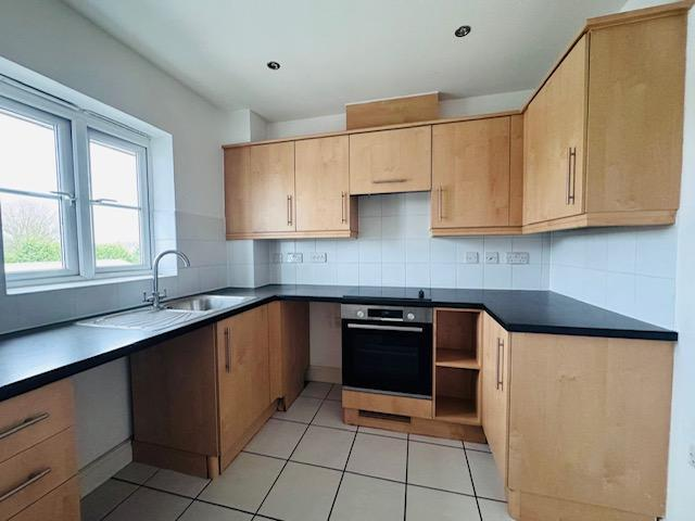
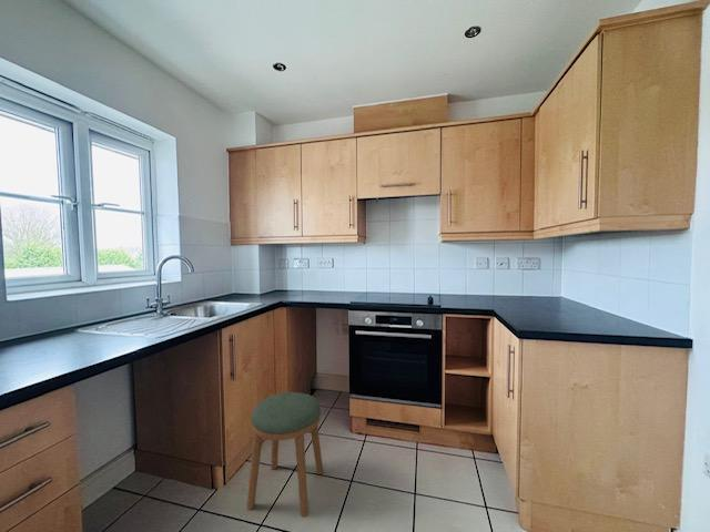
+ stool (286, 439)
